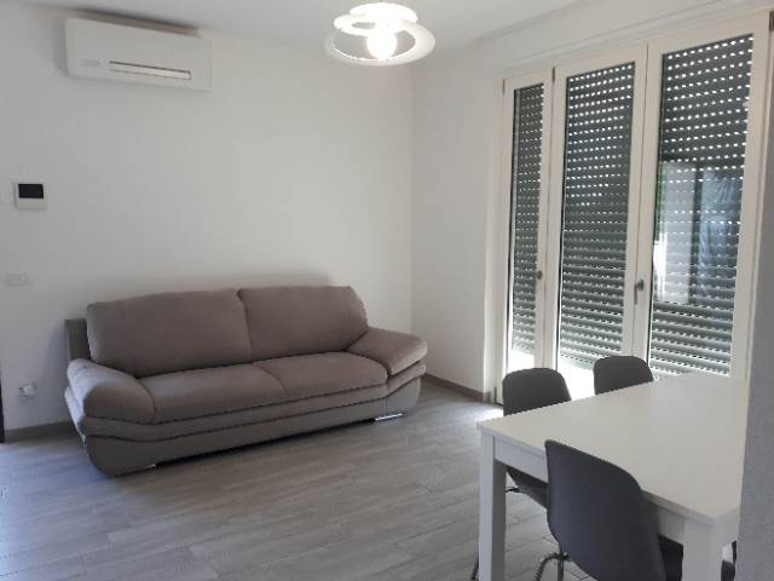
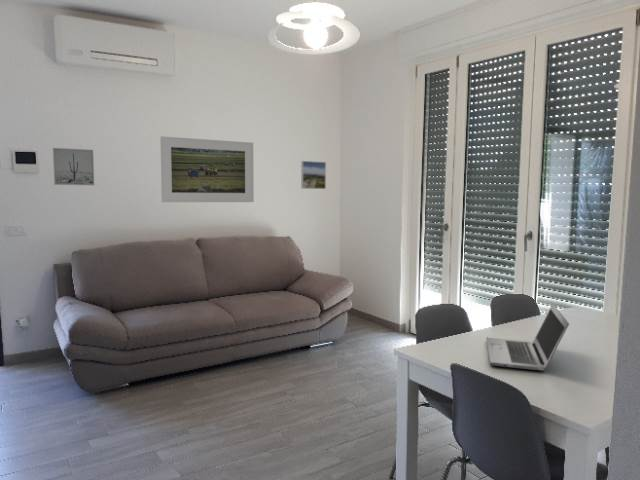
+ wall art (73, 167)
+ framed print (209, 171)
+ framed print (313, 175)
+ laptop (521, 340)
